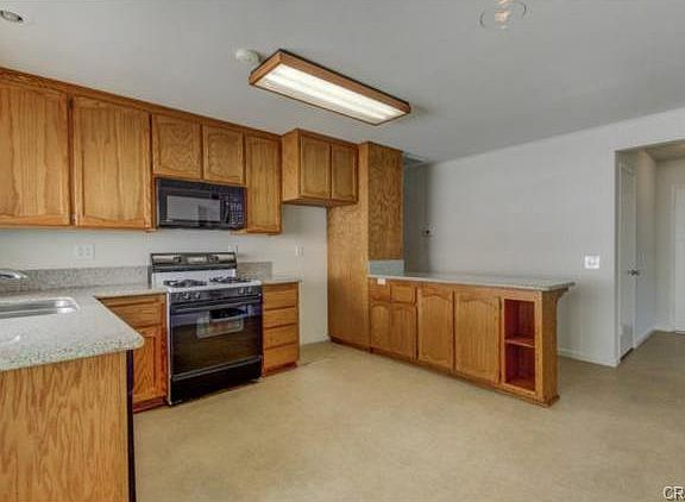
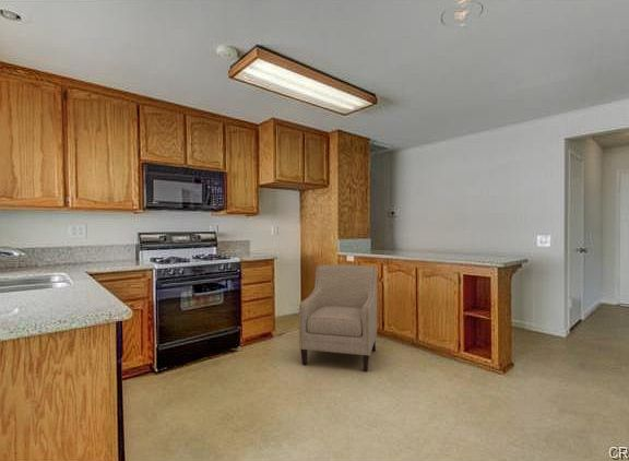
+ chair (341, 311)
